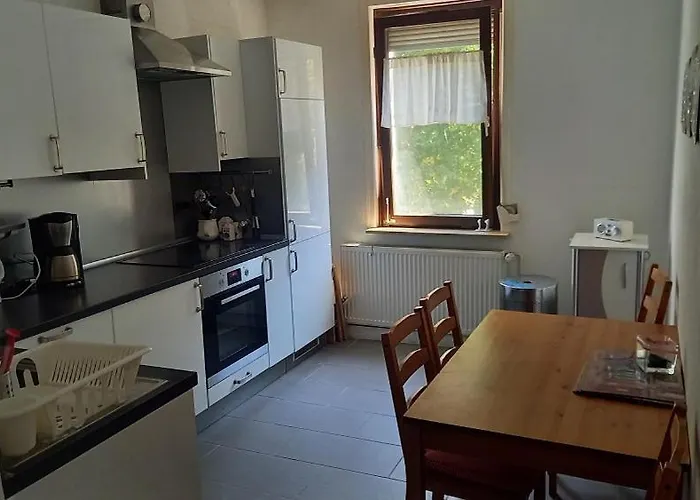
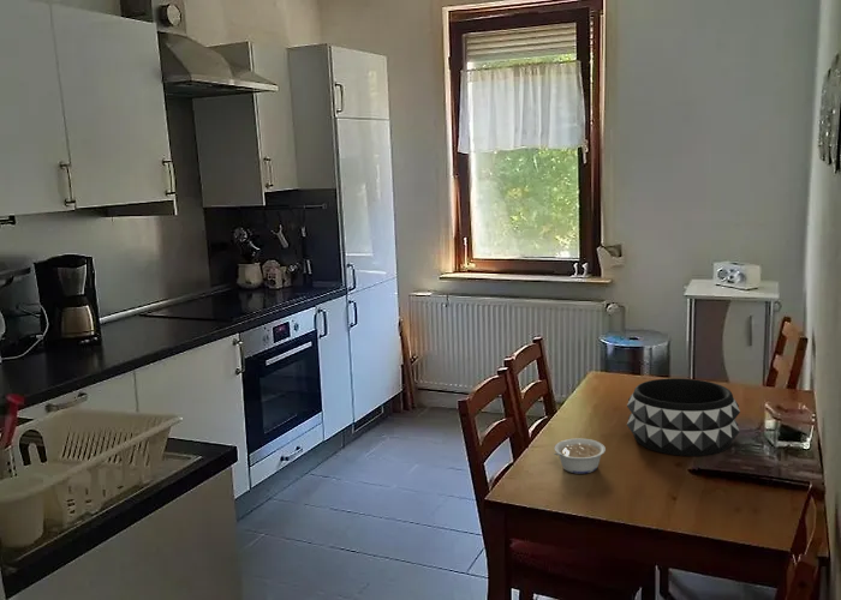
+ legume (579, 456)
+ decorative bowl (681, 415)
